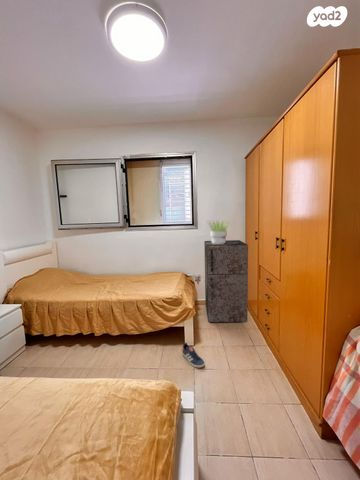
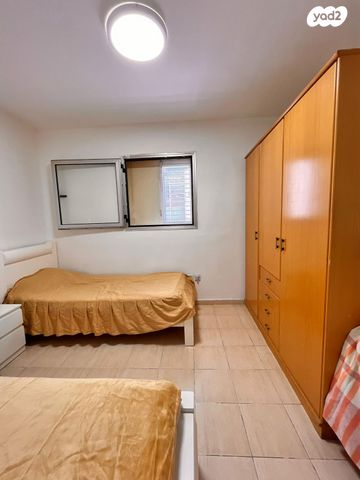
- storage cabinet (225, 279)
- sneaker (192, 354)
- potted plant (218, 231)
